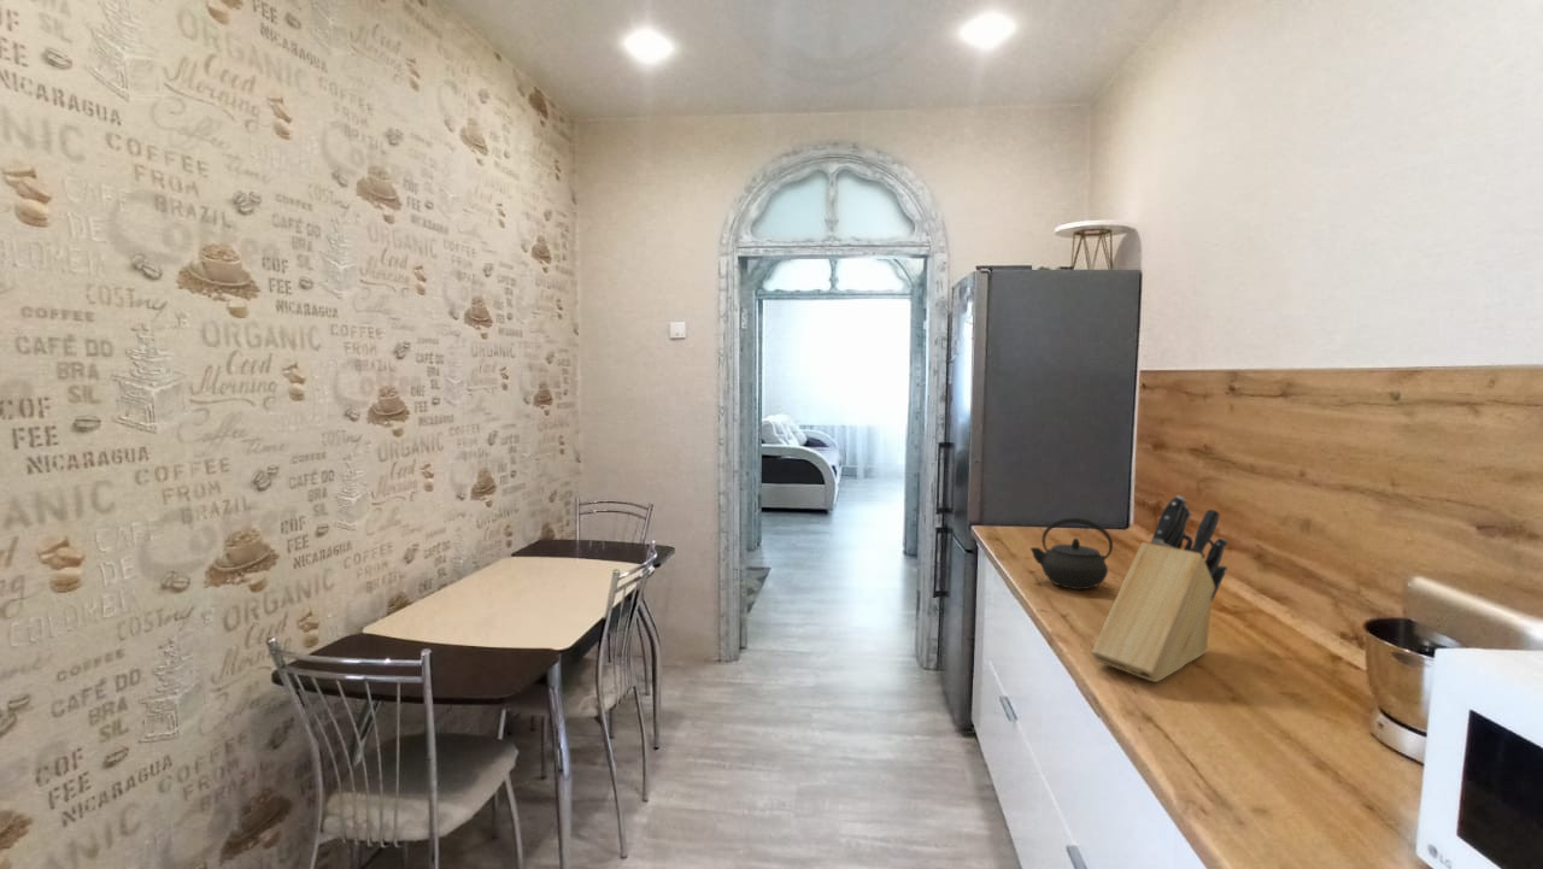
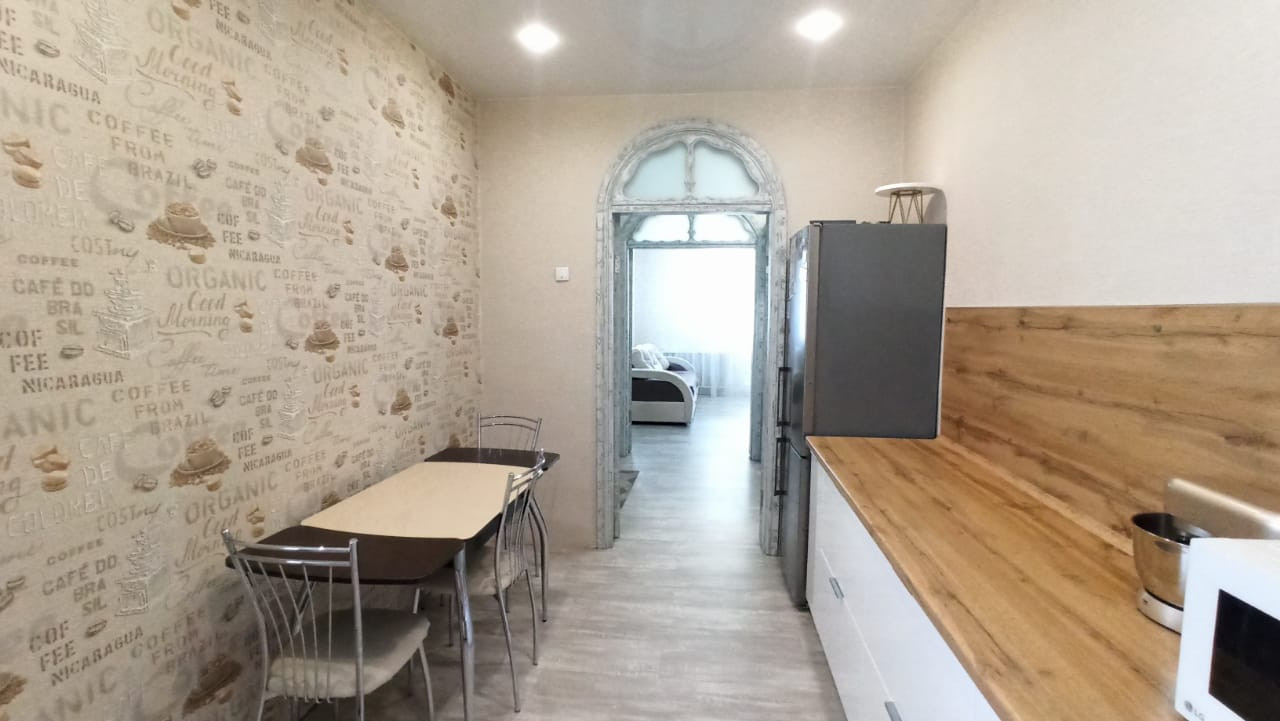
- knife block (1166, 579)
- kettle (1069, 551)
